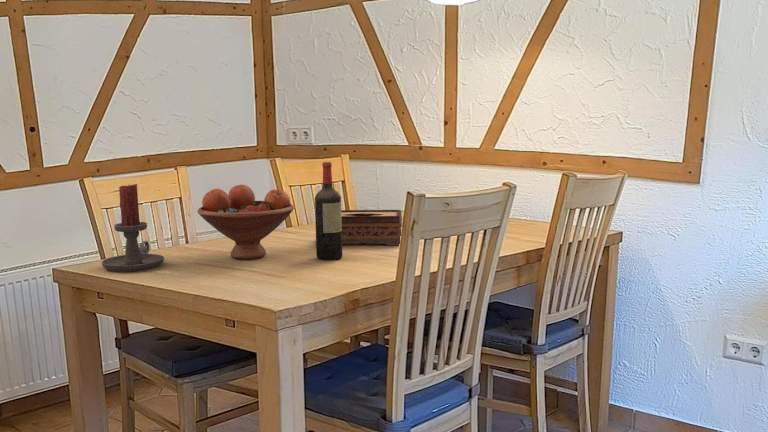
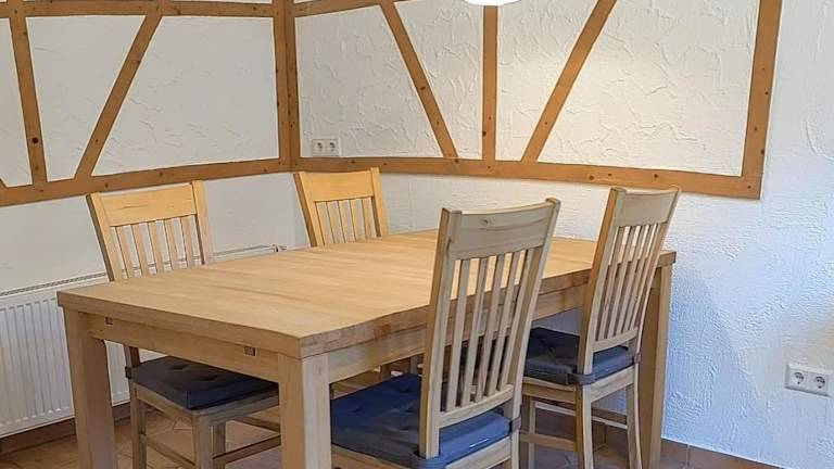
- tissue box (365, 227)
- fruit bowl (246, 222)
- wine bottle (328, 210)
- candle holder (133, 224)
